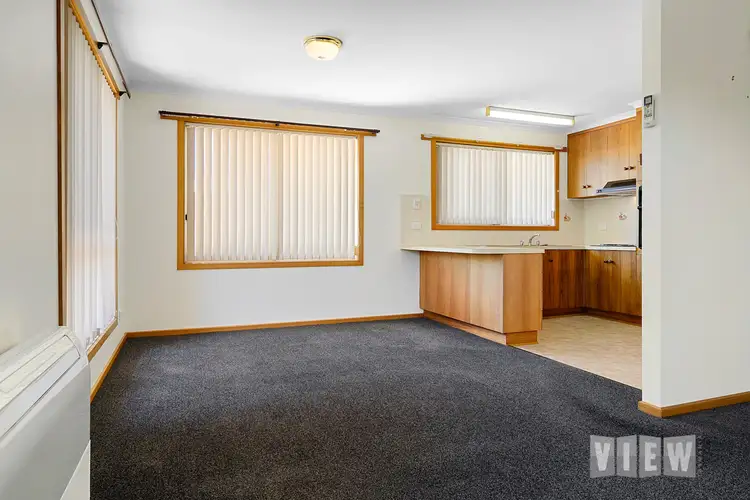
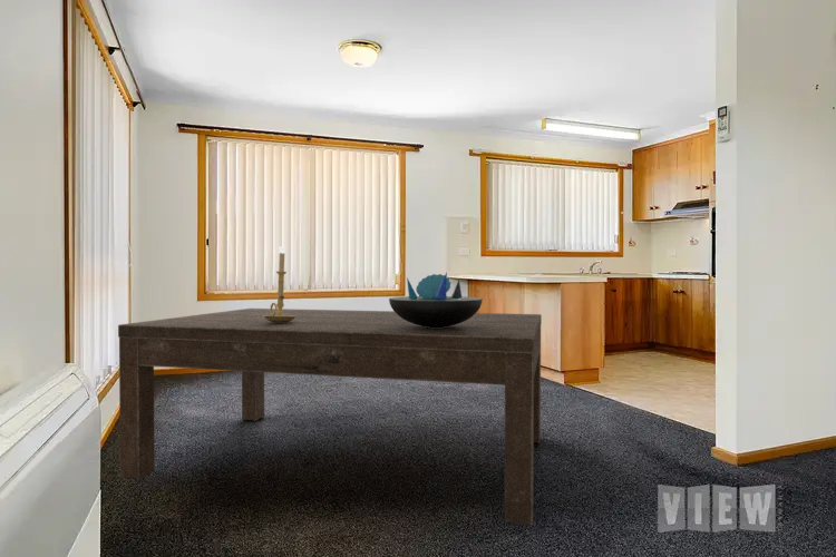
+ decorative bowl (435, 299)
+ dining table (352, 377)
+ candle holder (279, 284)
